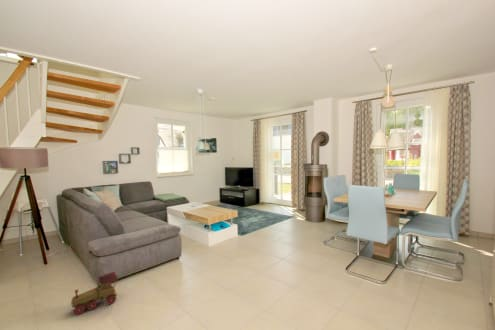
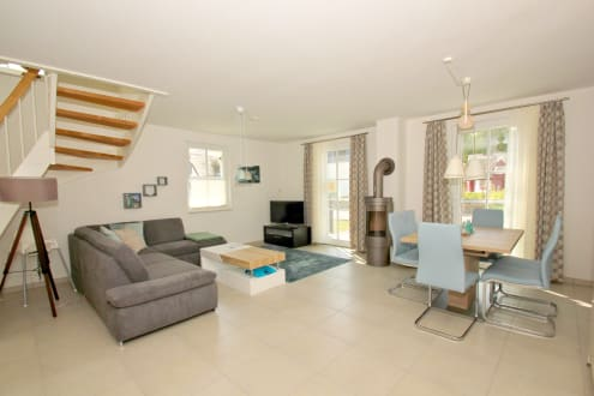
- toy train (95, 292)
